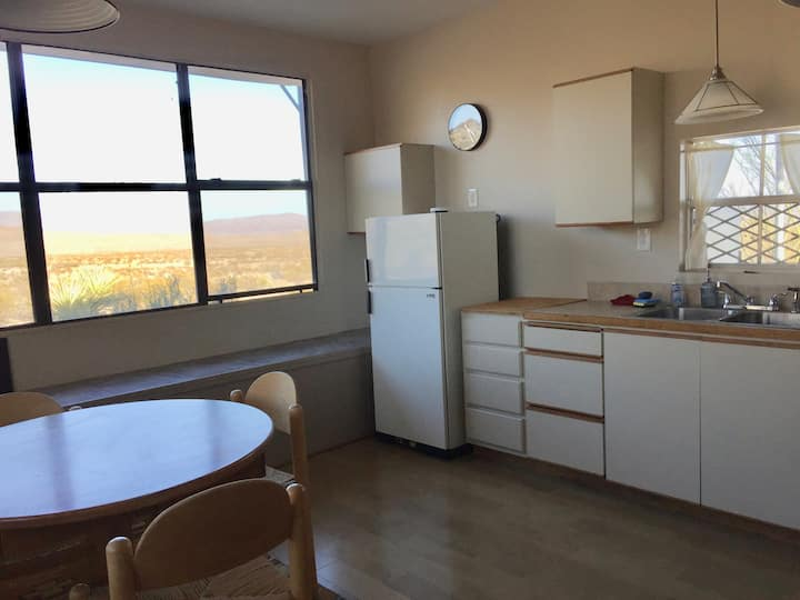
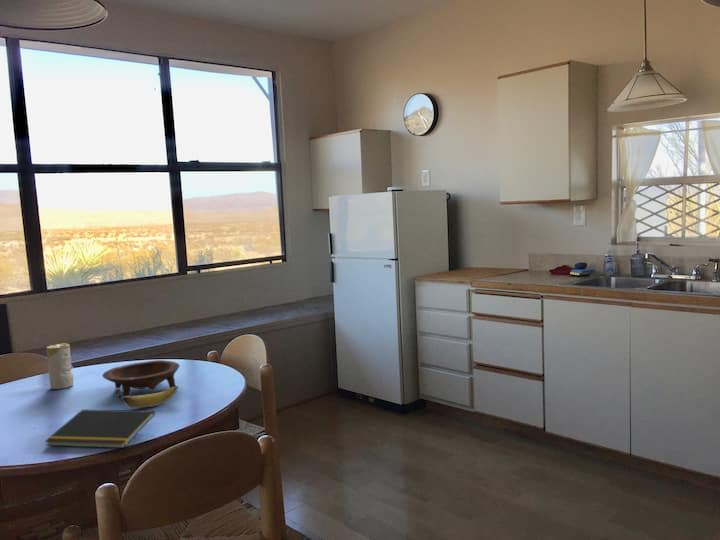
+ banana (147, 397)
+ candle (60, 366)
+ bowl (142, 378)
+ notepad (101, 427)
